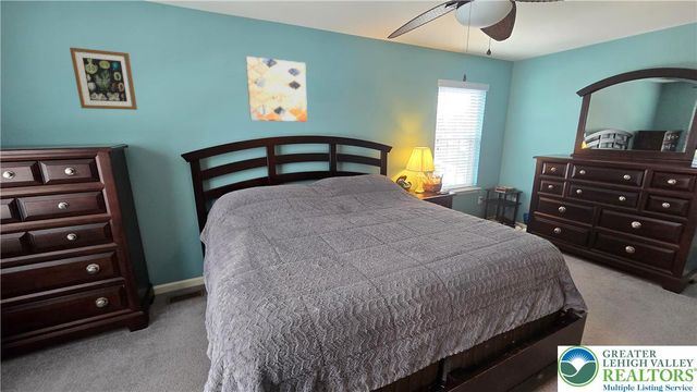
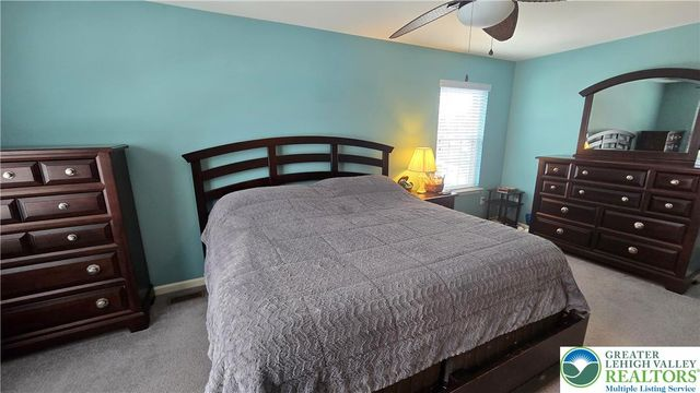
- wall art (278, 90)
- wall art (105, 79)
